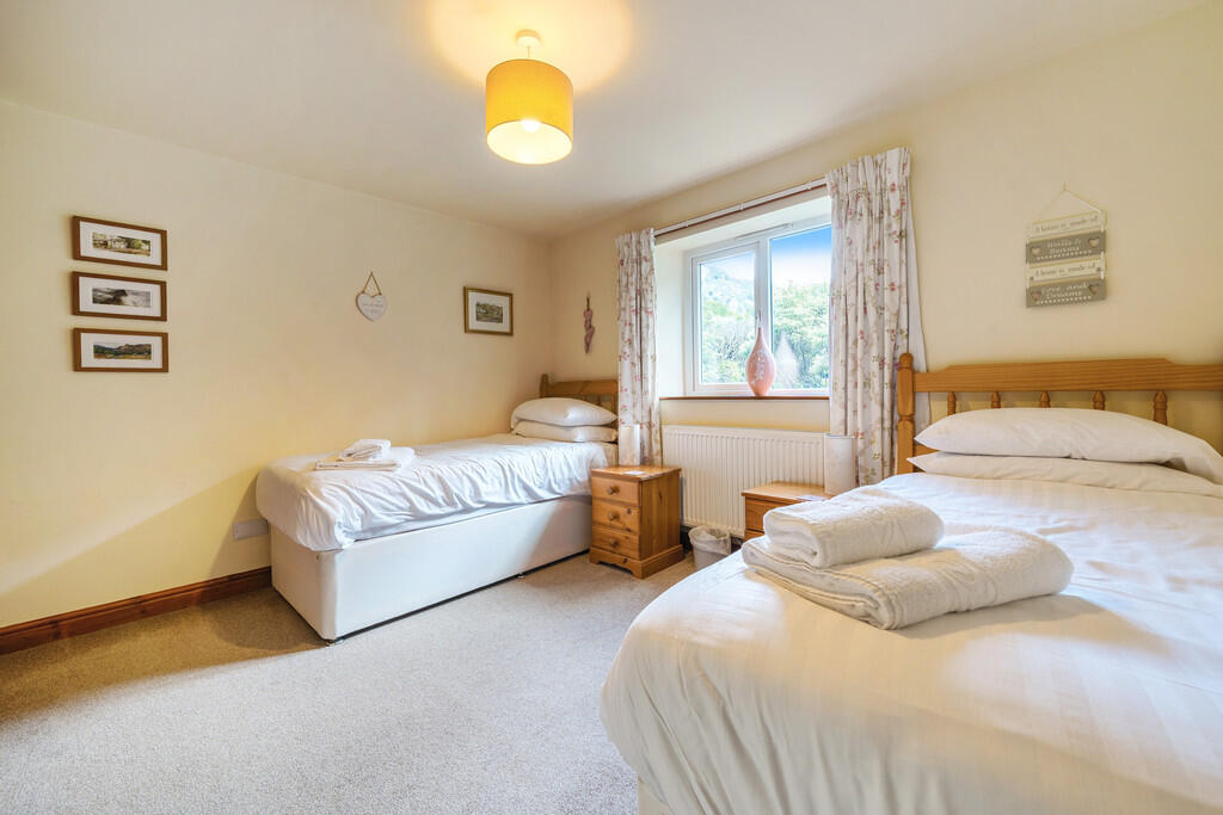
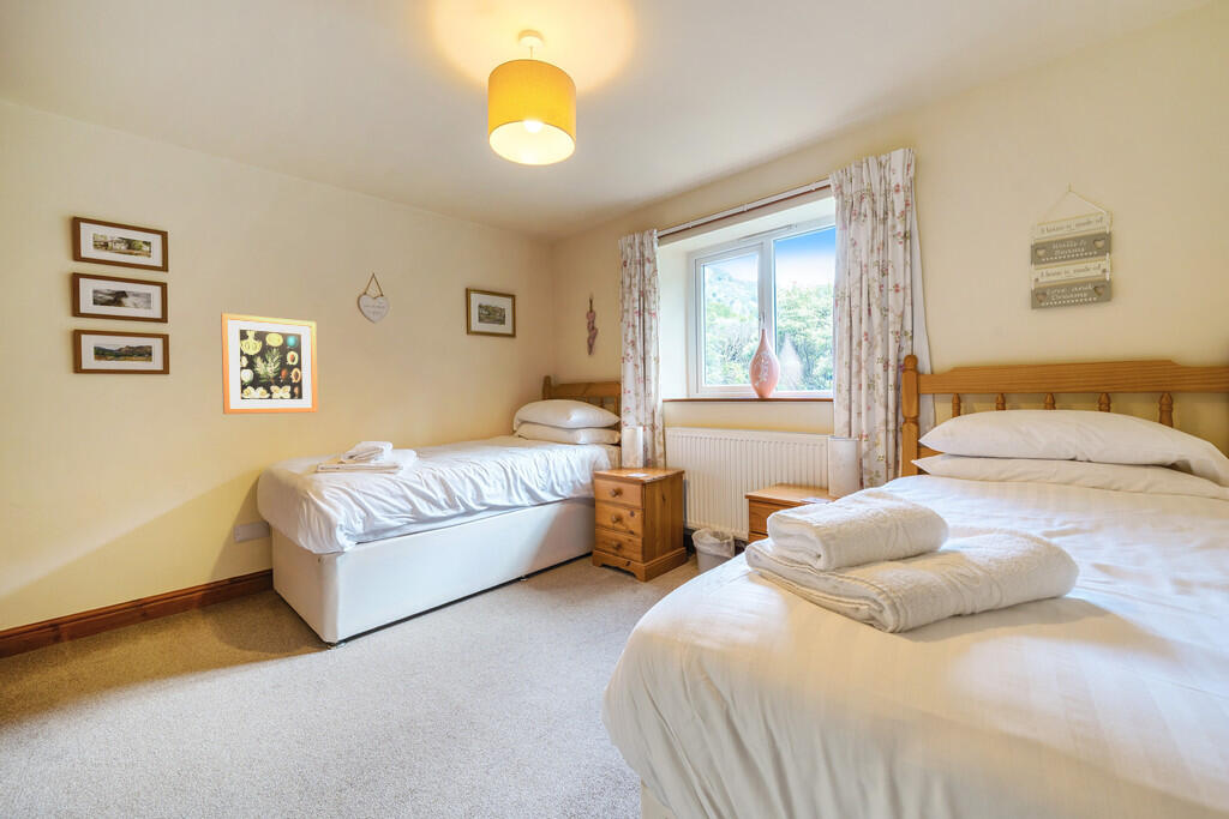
+ wall art (271, 365)
